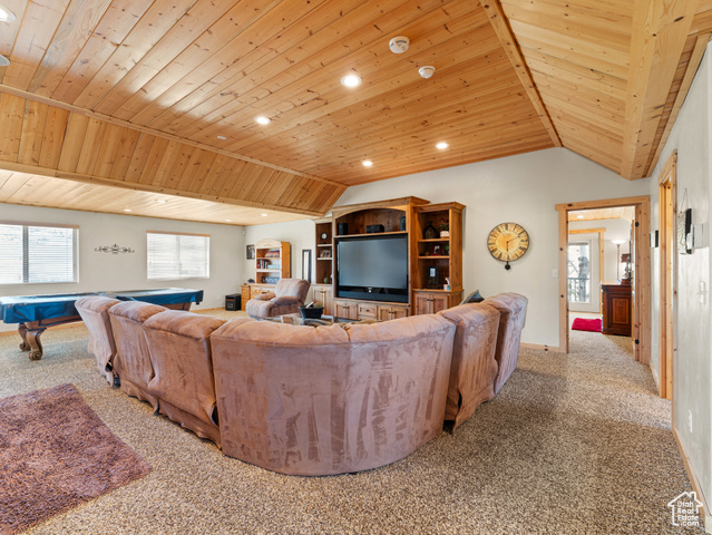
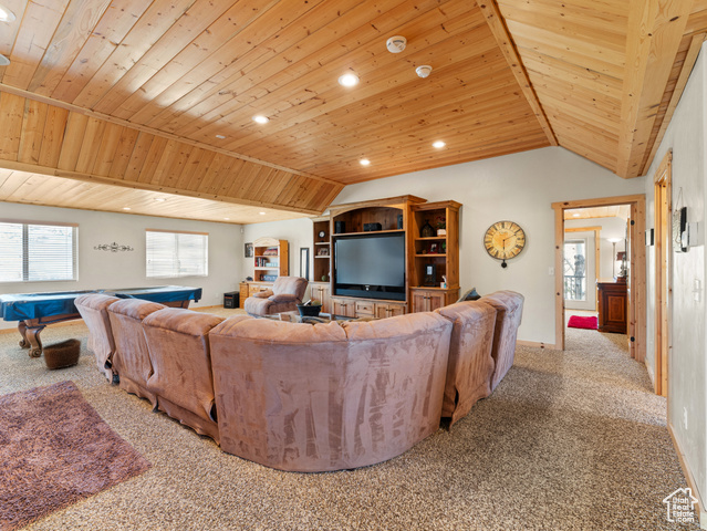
+ basket (62, 354)
